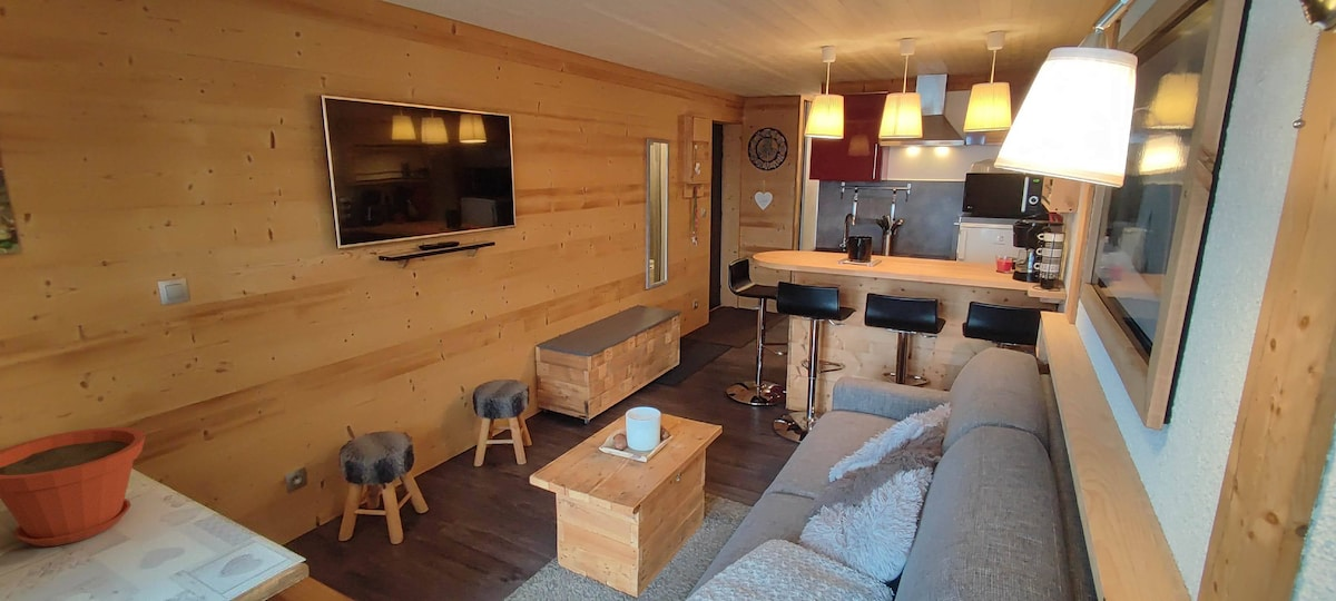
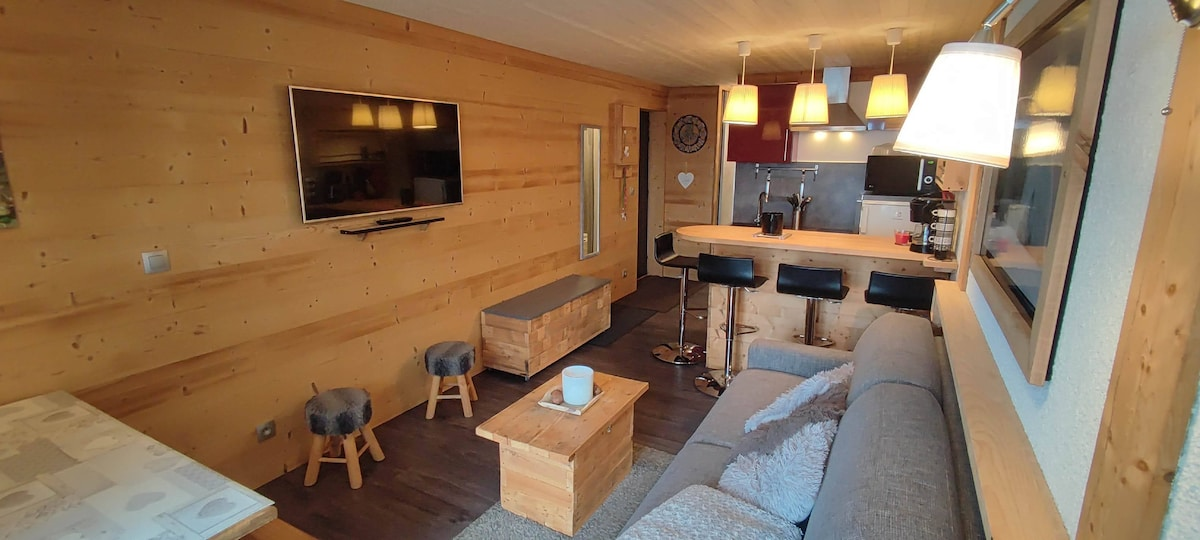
- plant pot (70, 490)
